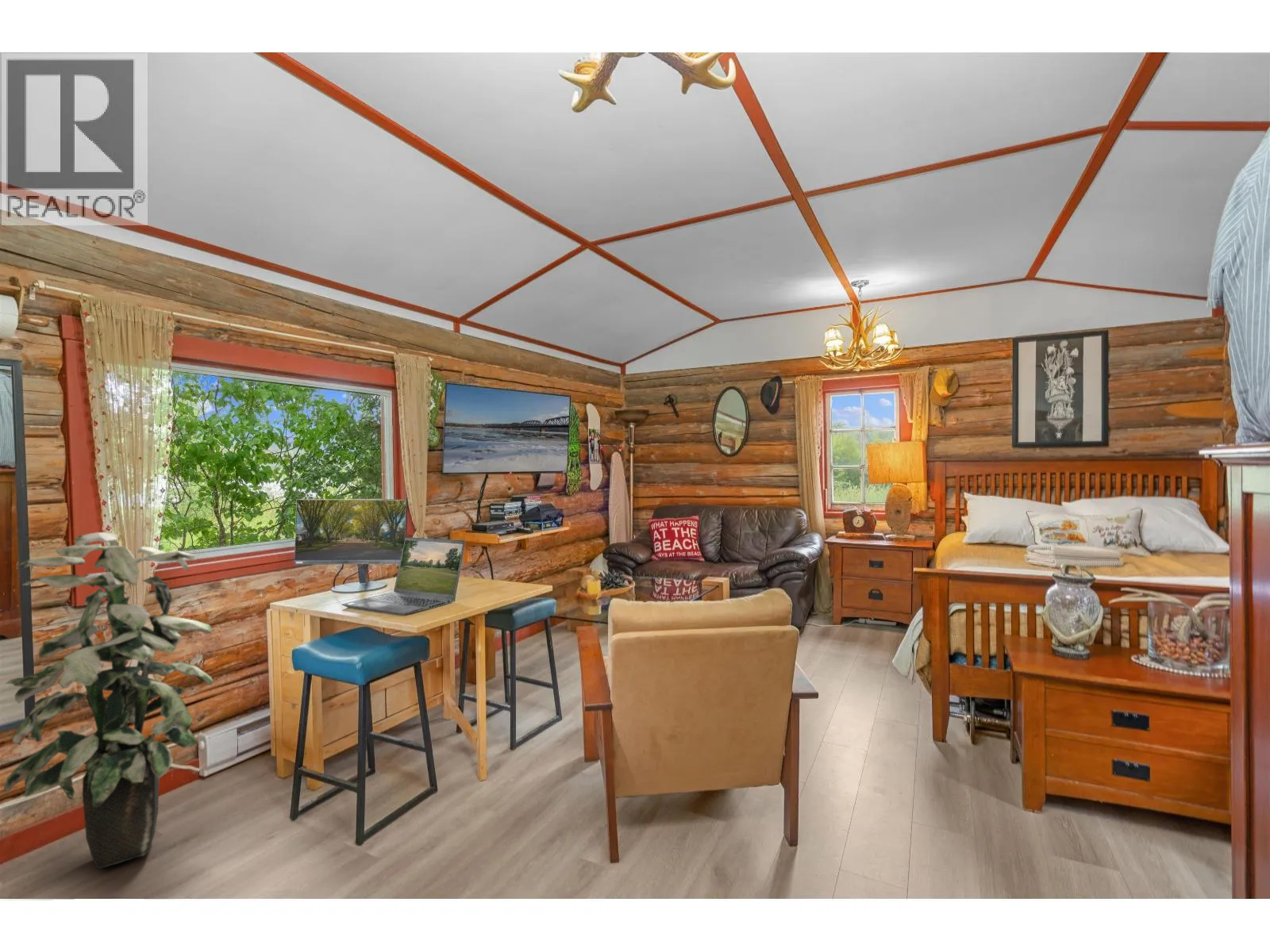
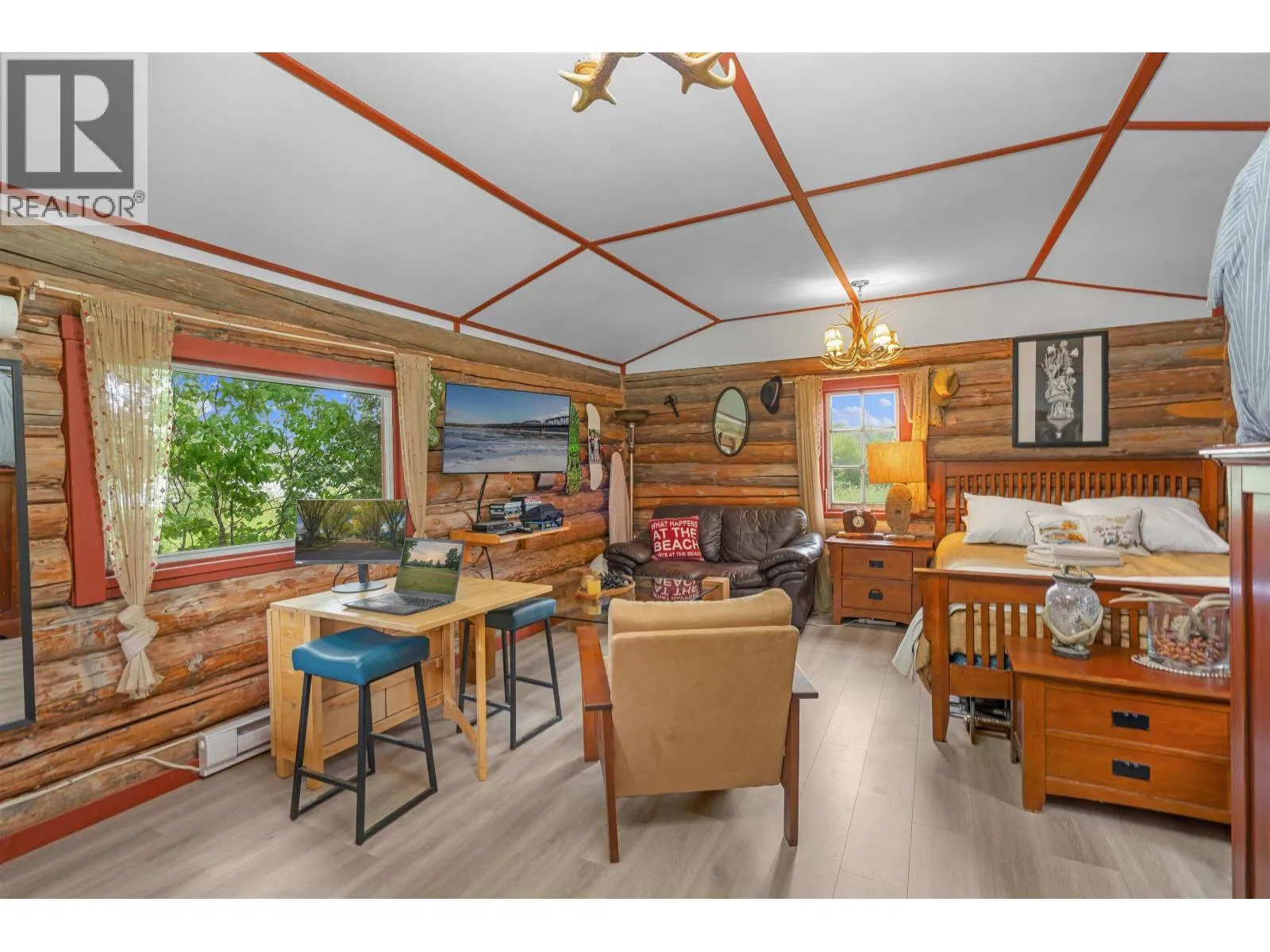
- indoor plant (110, 693)
